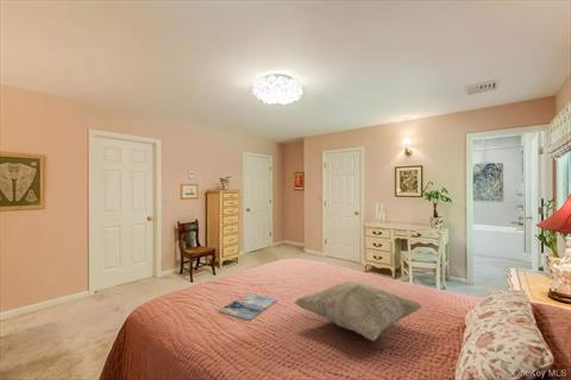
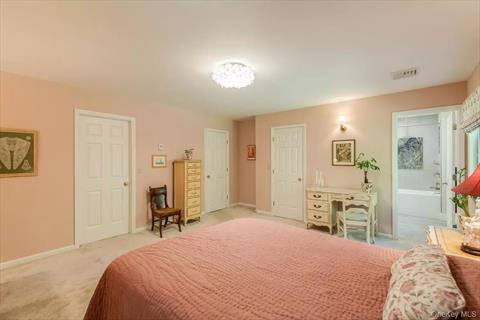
- decorative pillow (357, 304)
- magazine (249, 305)
